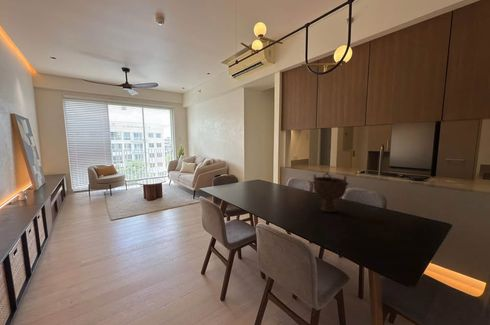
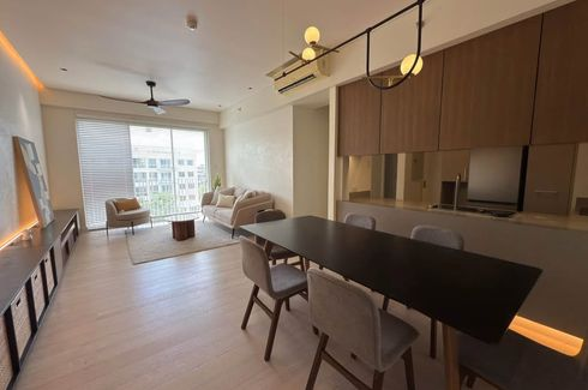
- decorative bowl (329, 192)
